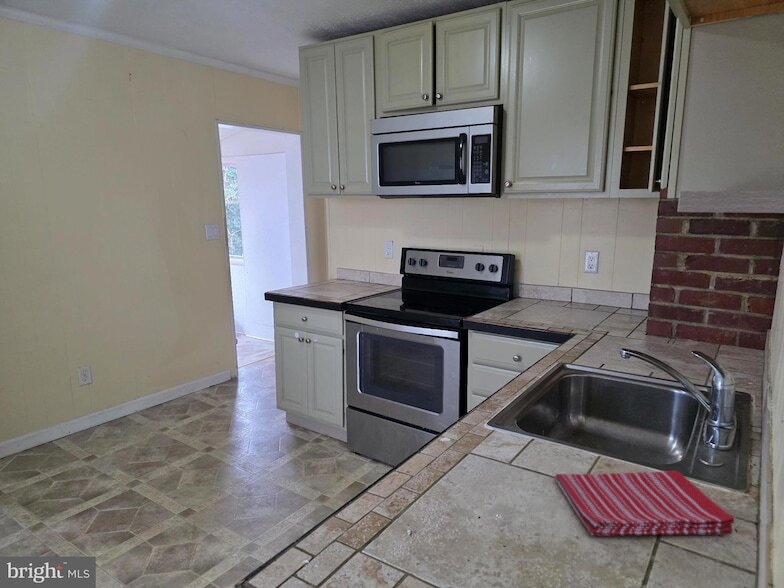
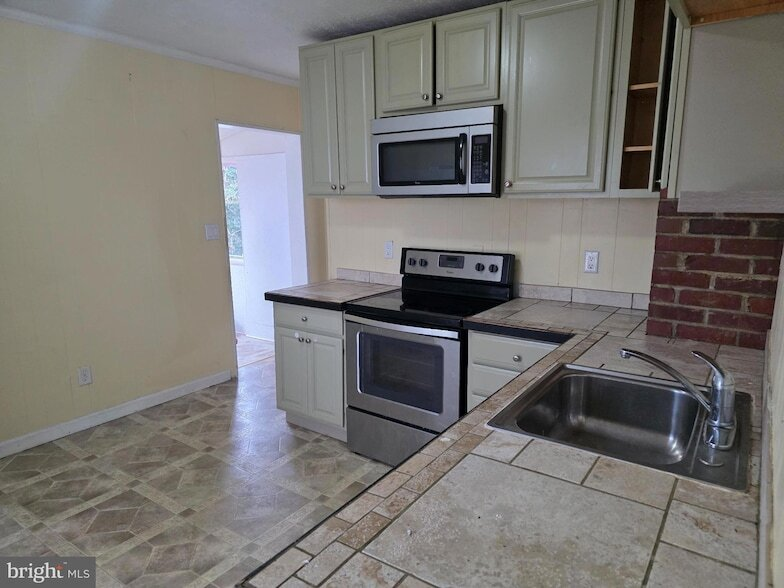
- dish towel (638, 498)
